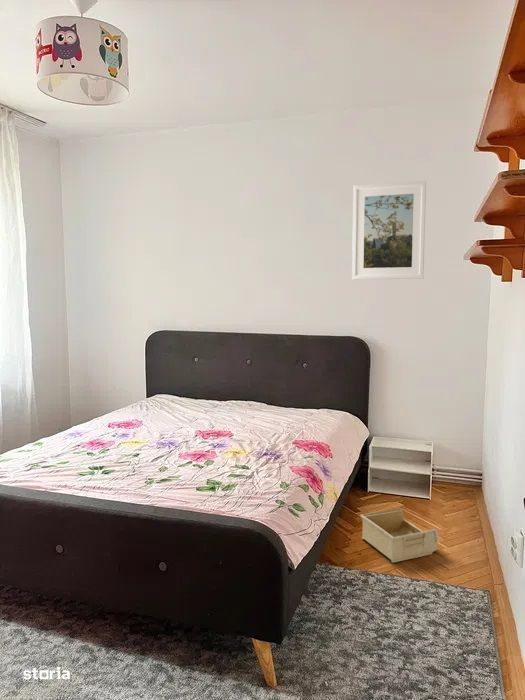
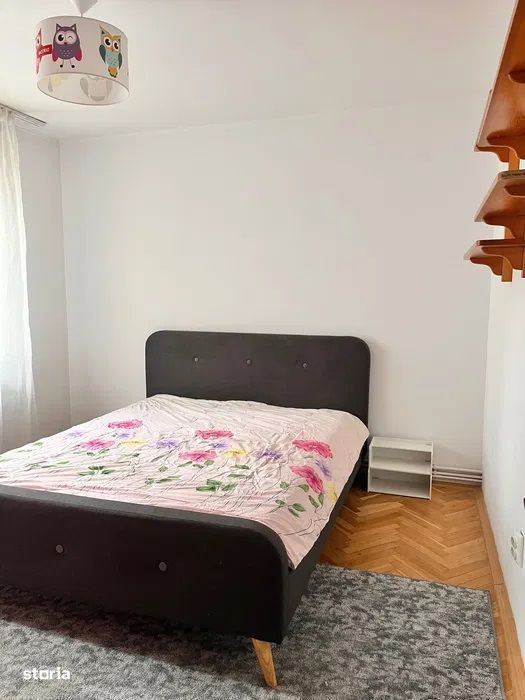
- storage bin (398, 533)
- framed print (388, 231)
